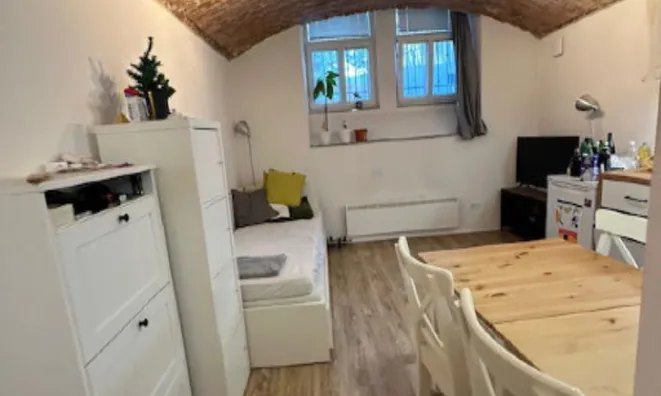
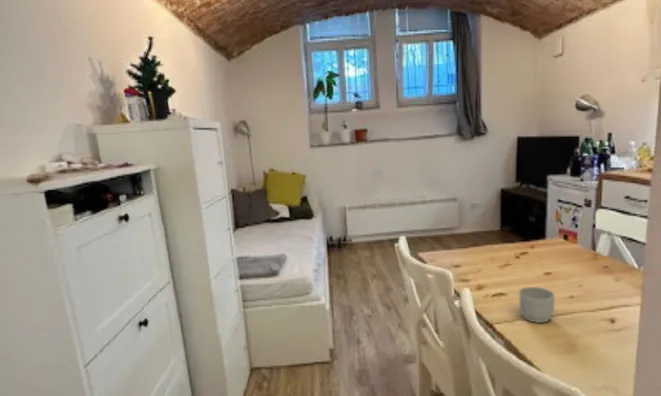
+ mug (536, 303)
